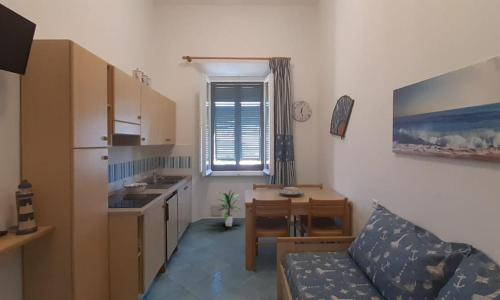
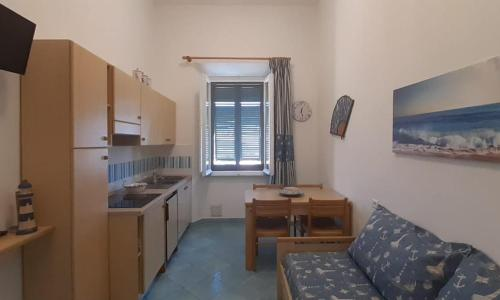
- indoor plant (227, 207)
